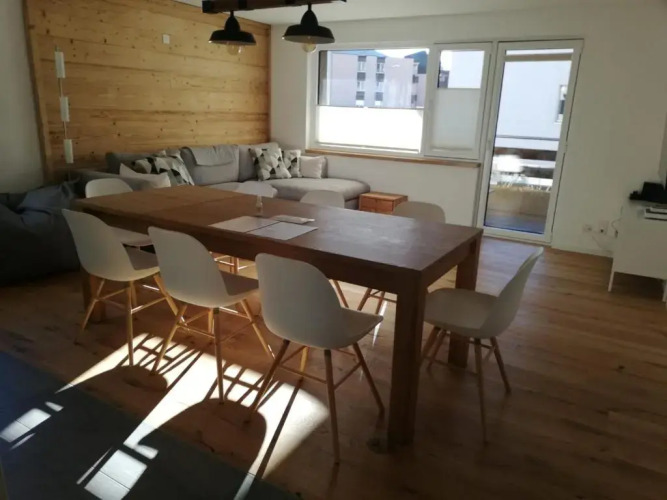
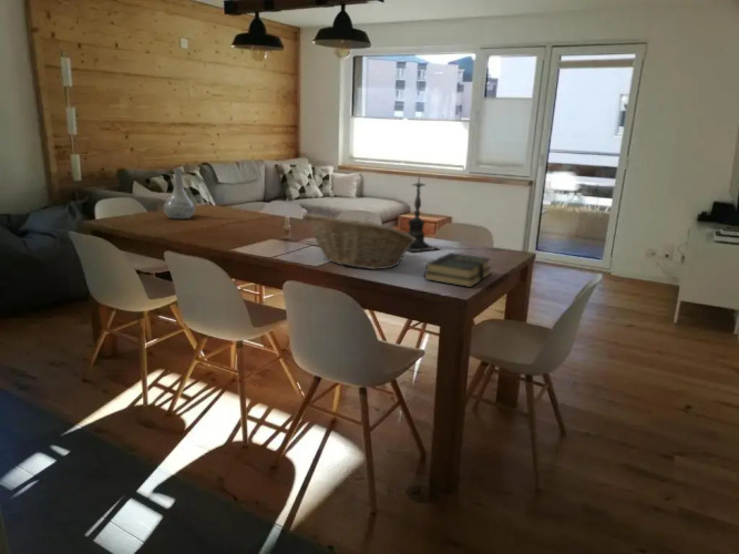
+ book (459, 268)
+ vase (178, 193)
+ fruit basket (359, 236)
+ candle holder (418, 211)
